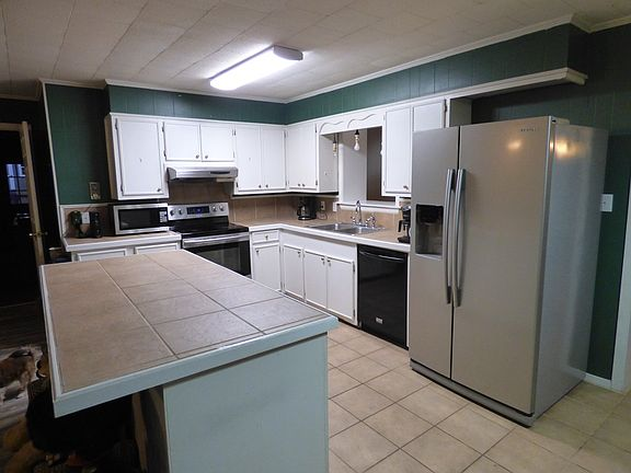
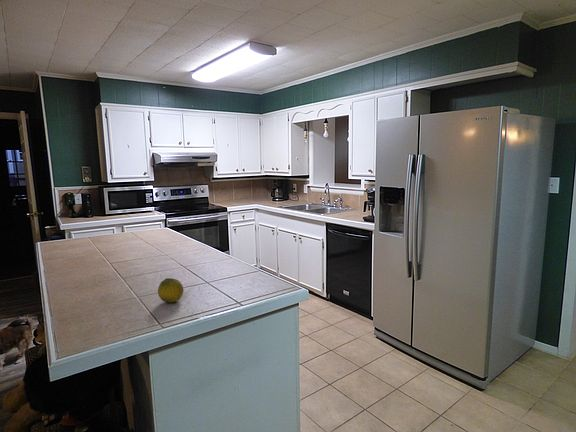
+ fruit (170, 290)
